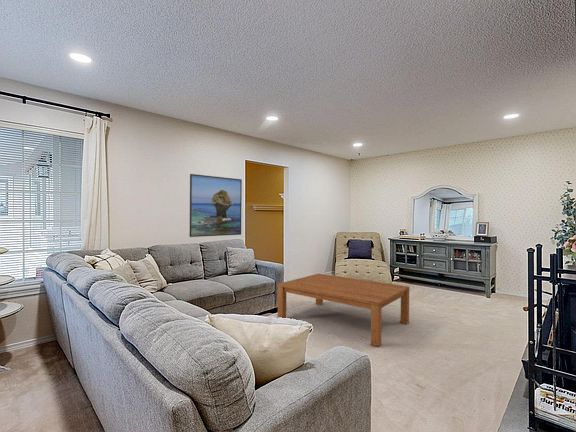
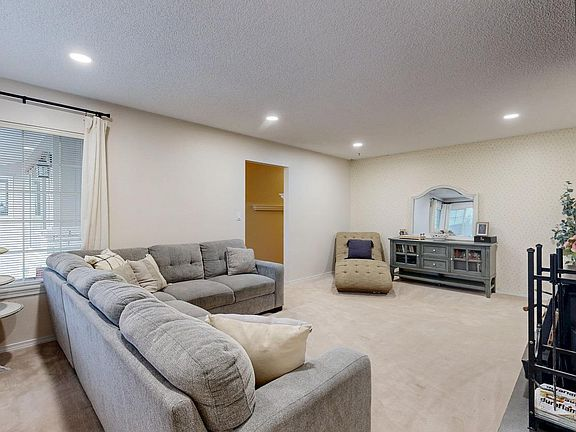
- coffee table (342, 302)
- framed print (217, 206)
